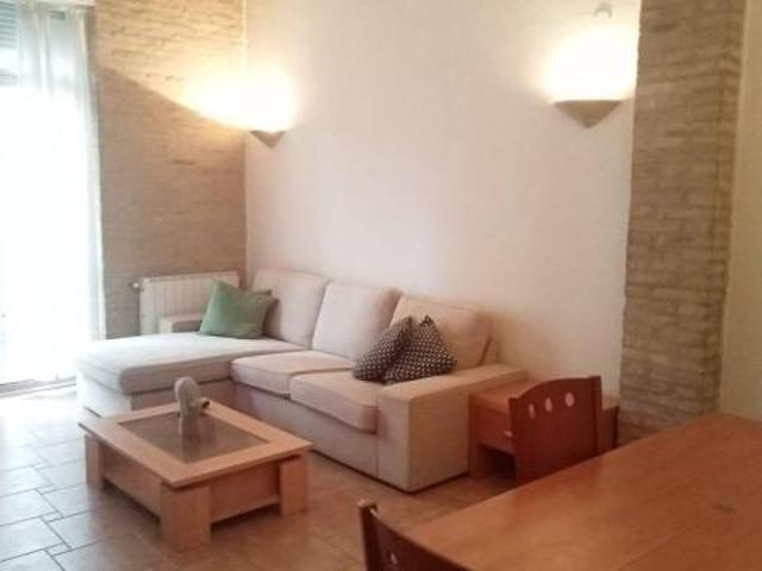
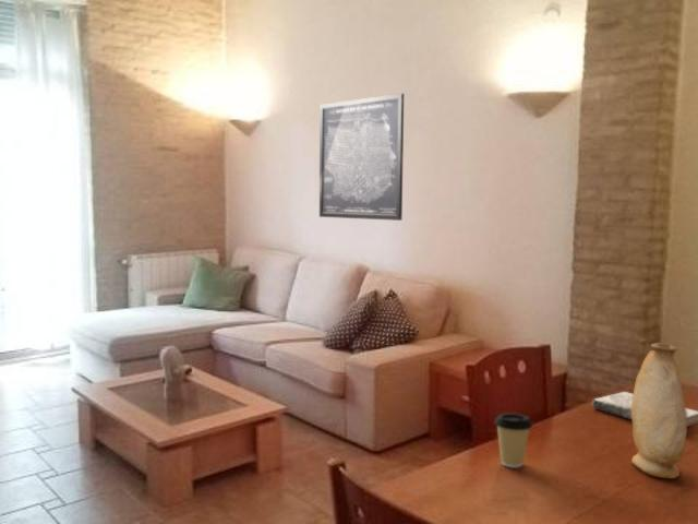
+ book (630, 410)
+ coffee cup (513, 439)
+ vase (658, 407)
+ wall art (358, 159)
